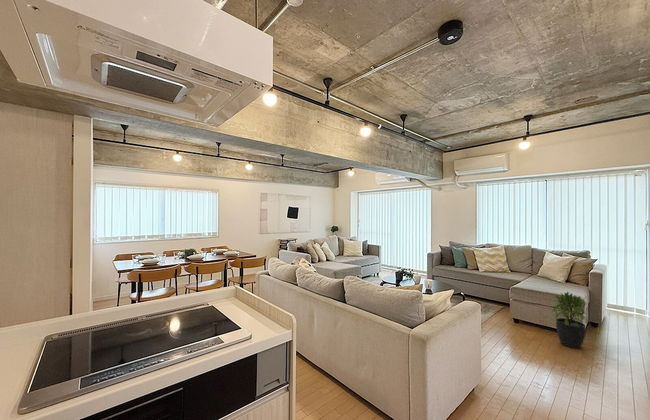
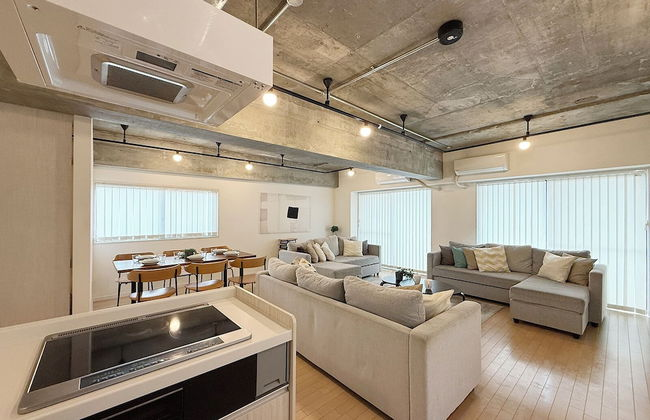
- potted plant (567, 317)
